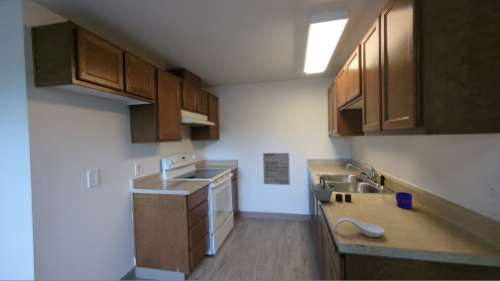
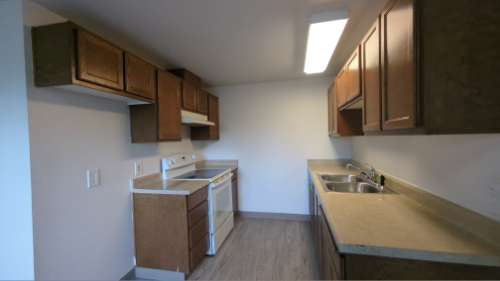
- wall art (276, 168)
- mug (402, 199)
- kettle (331, 189)
- spoon rest (358, 226)
